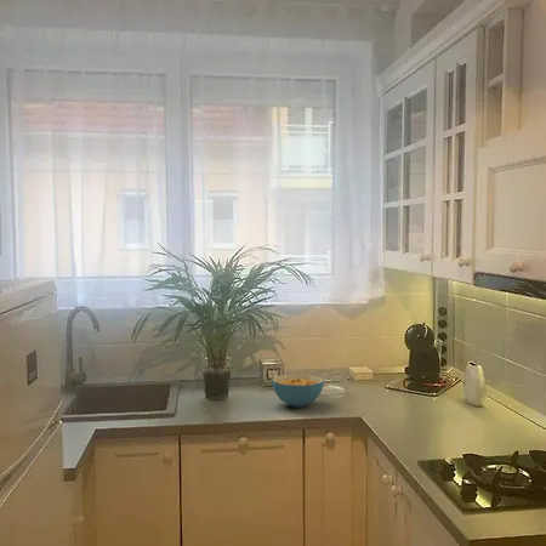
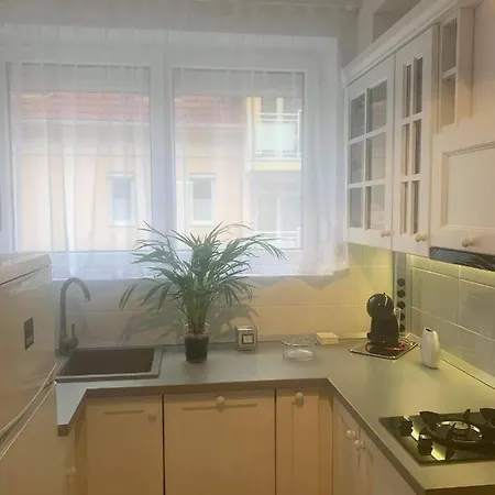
- cereal bowl (297, 392)
